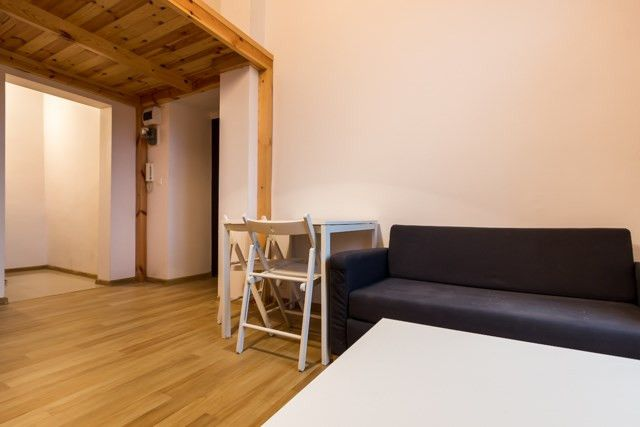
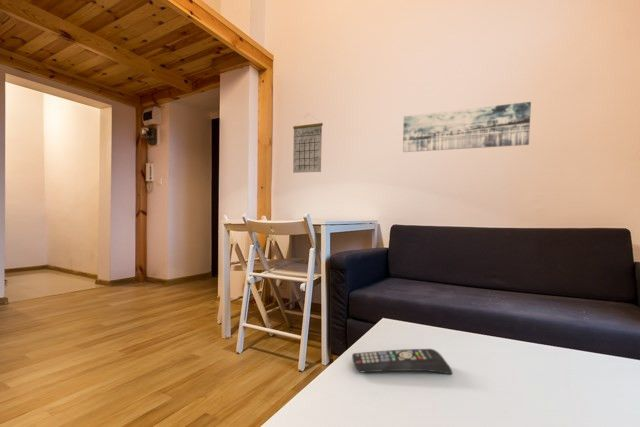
+ remote control (400, 361)
+ calendar (307, 142)
+ wall art (461, 129)
